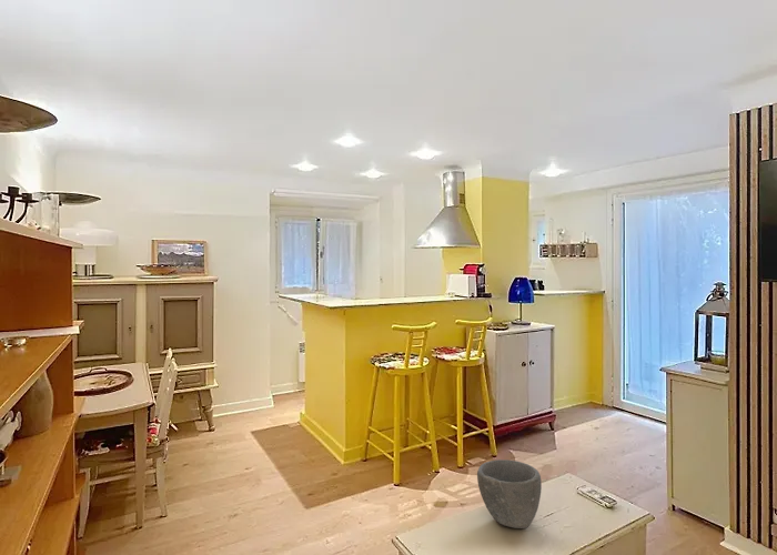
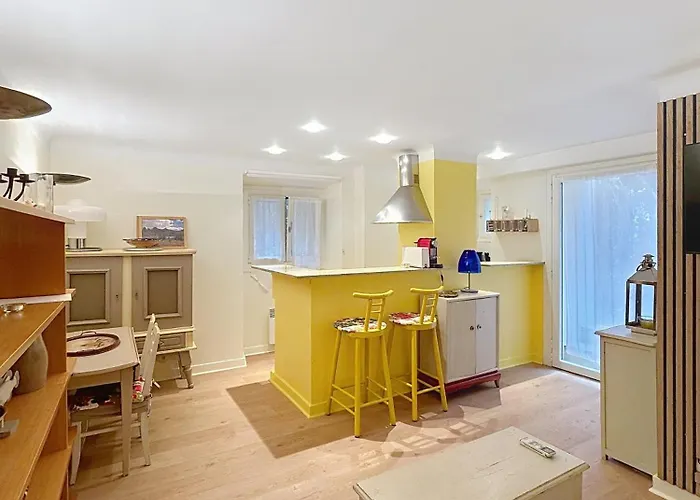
- bowl (508, 495)
